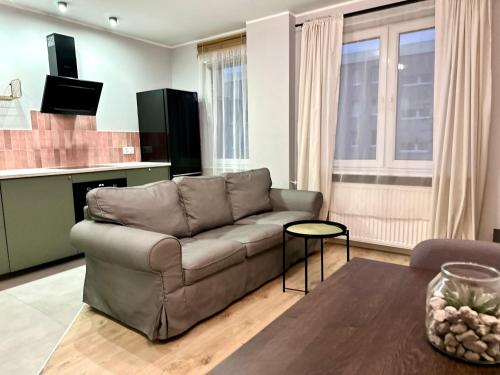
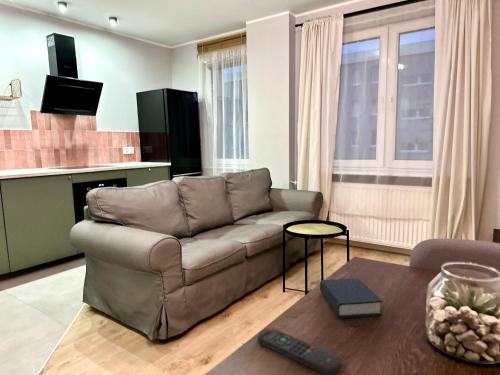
+ remote control (296, 348)
+ book (348, 296)
